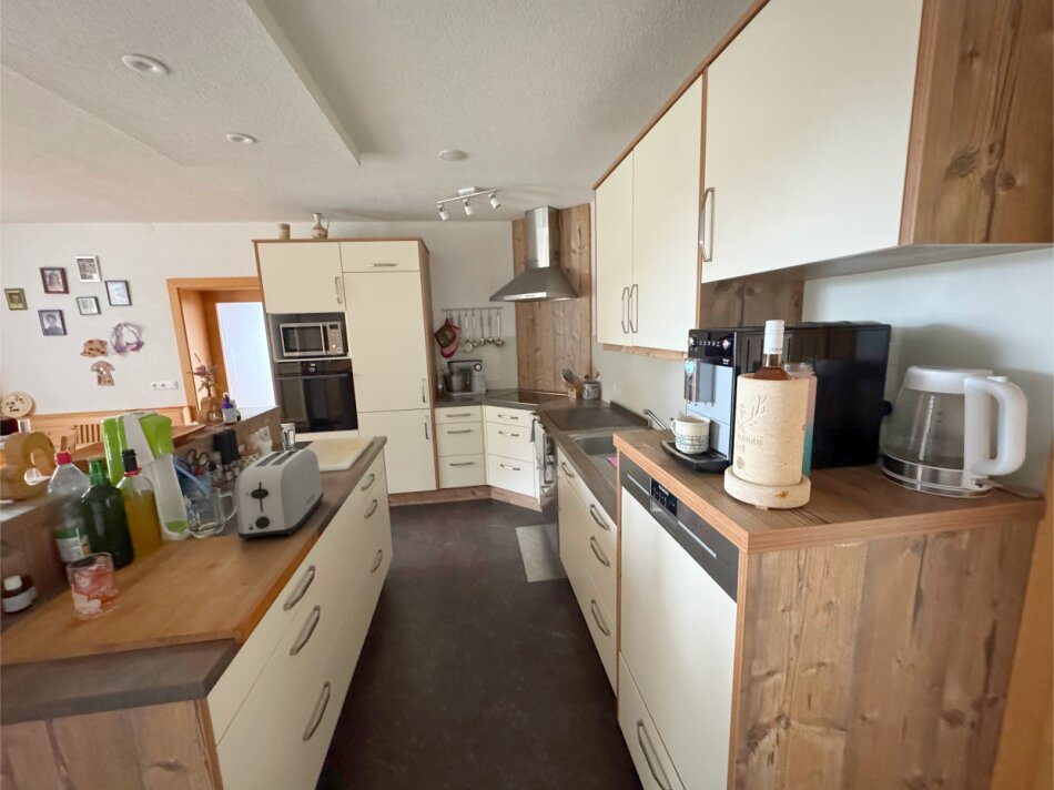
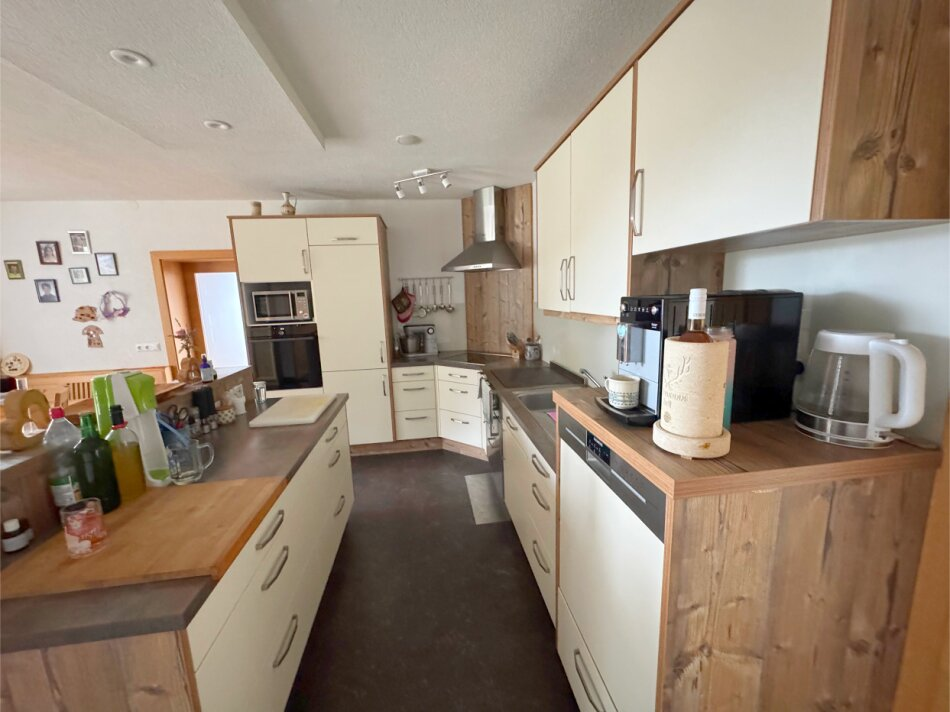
- toaster (281, 487)
